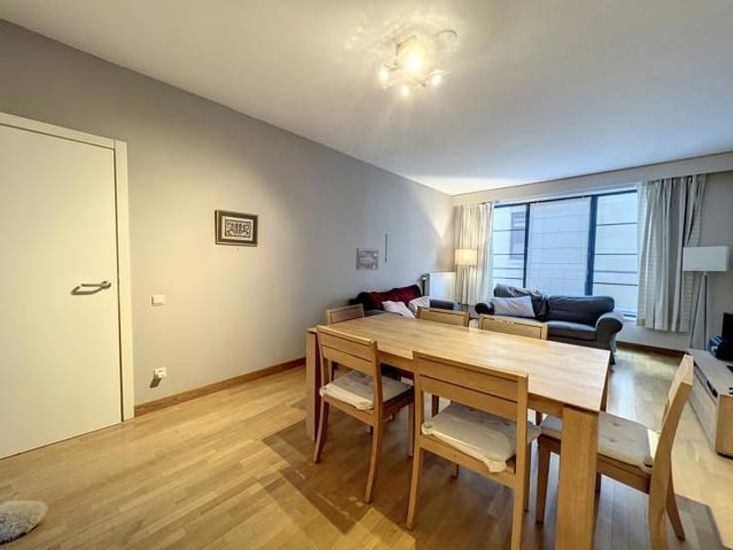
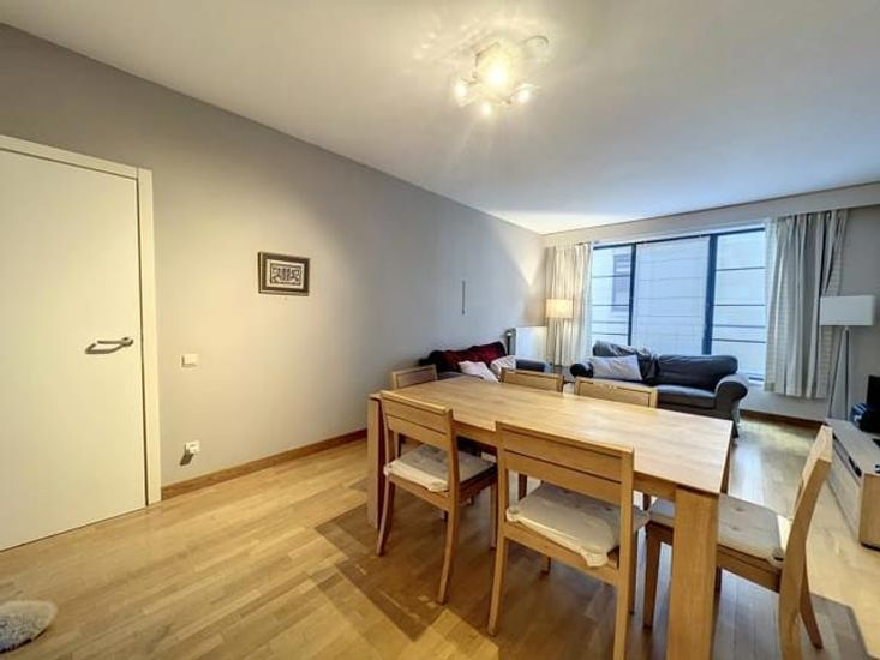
- wall art (367, 259)
